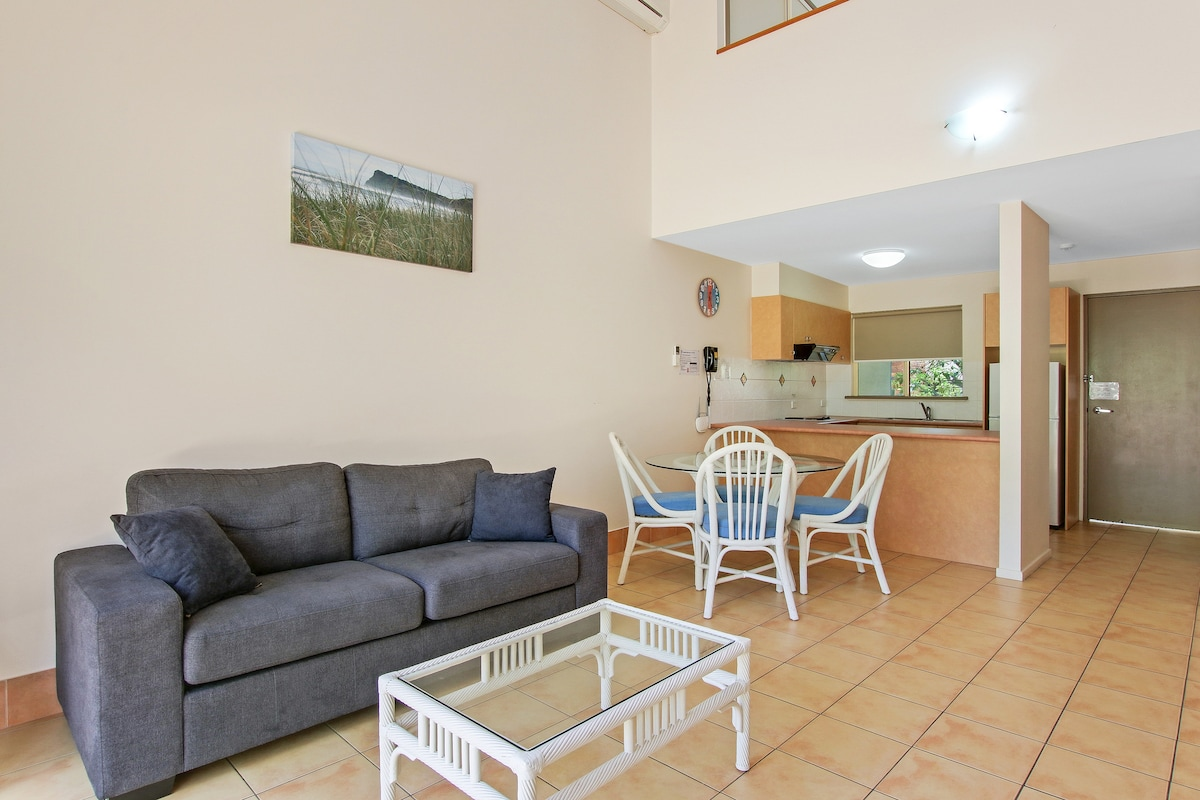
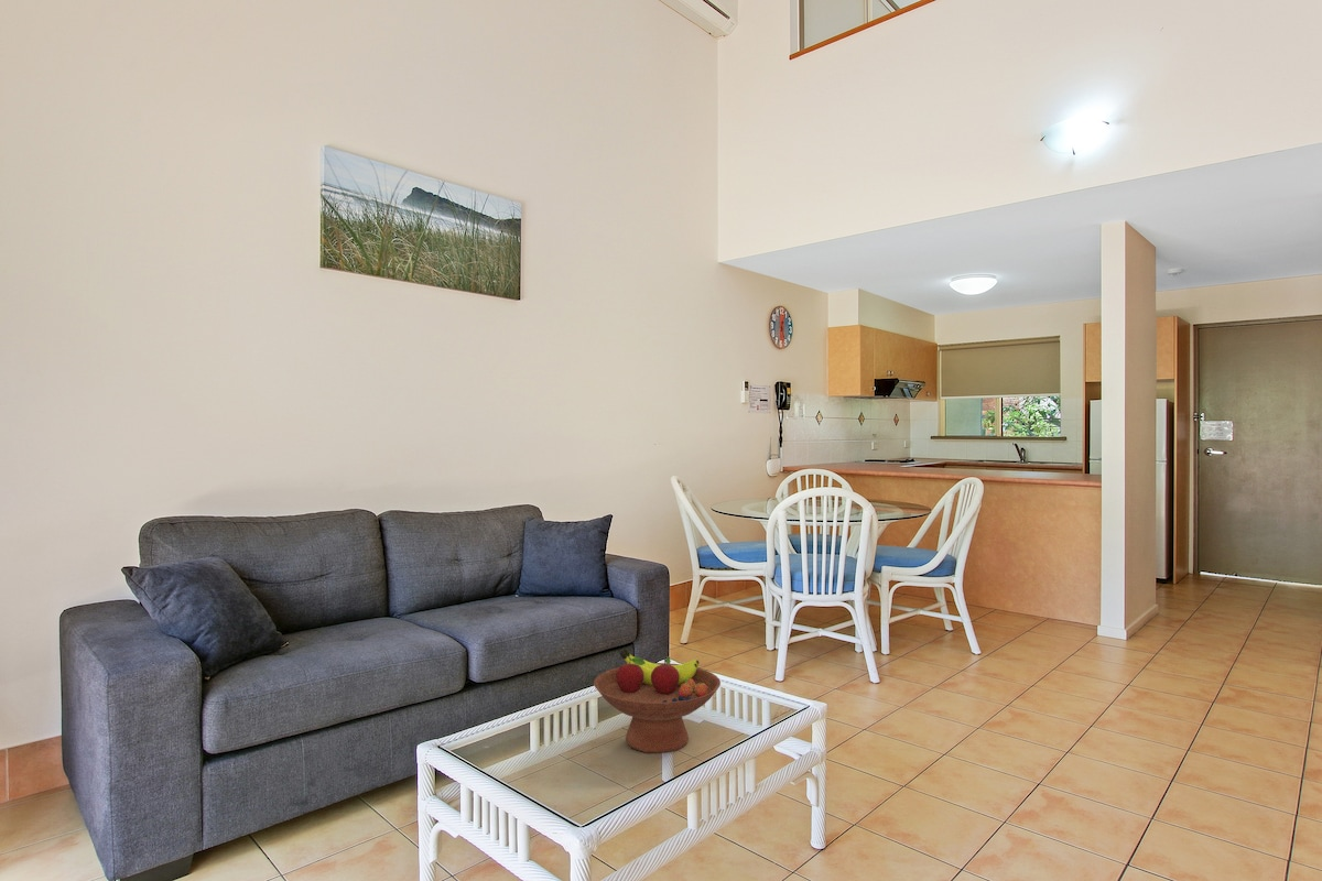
+ fruit bowl (657, 699)
